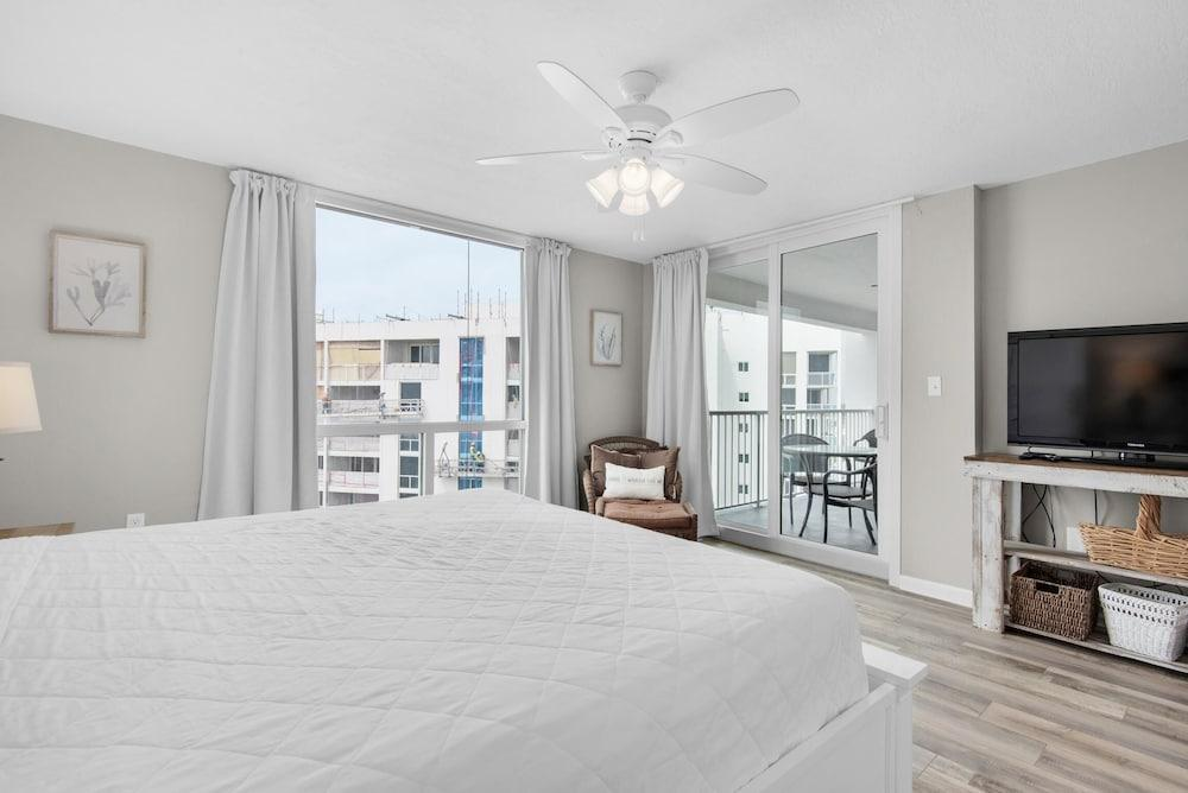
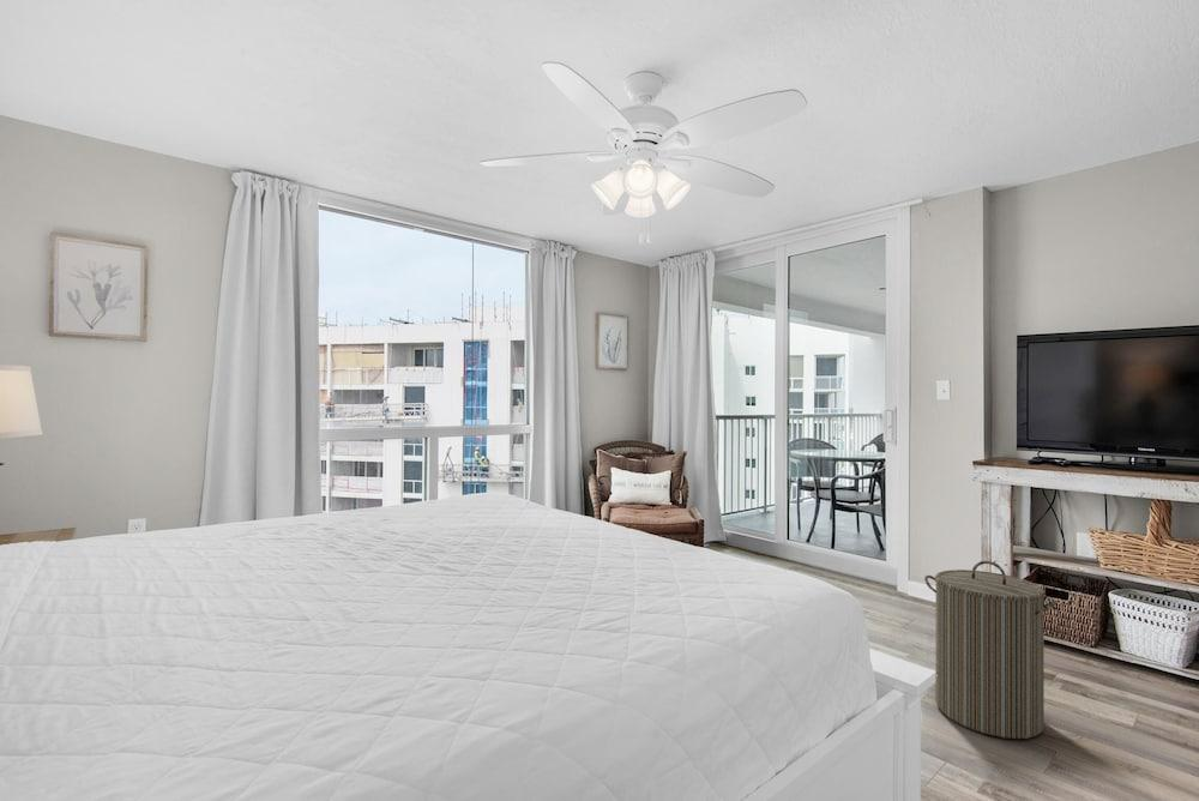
+ laundry hamper (987, 637)
